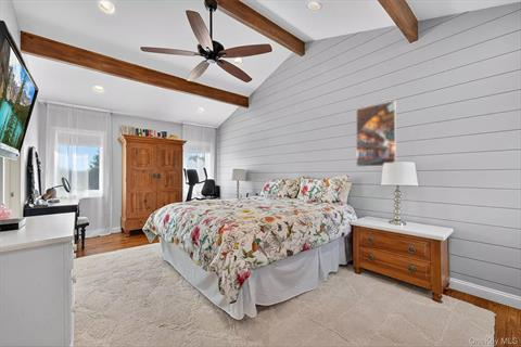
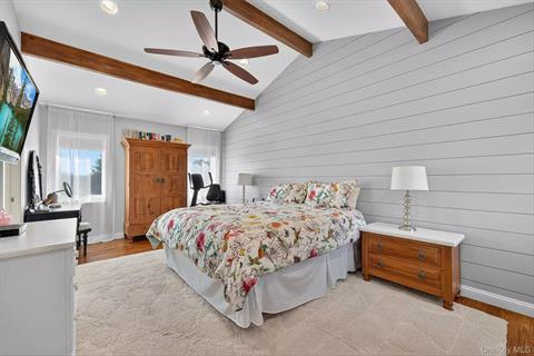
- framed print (374, 136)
